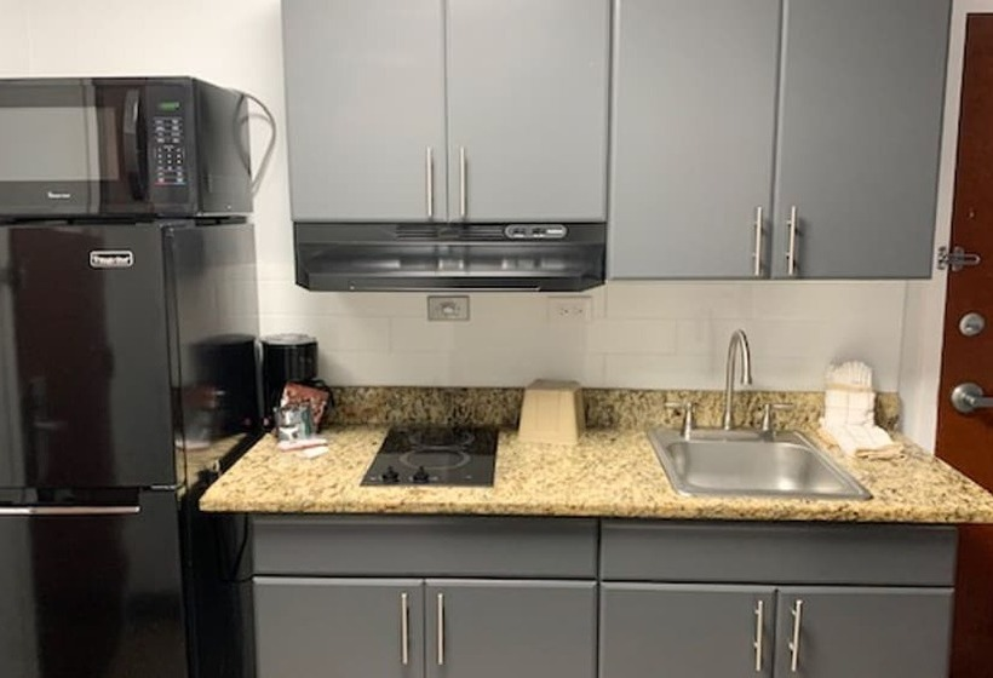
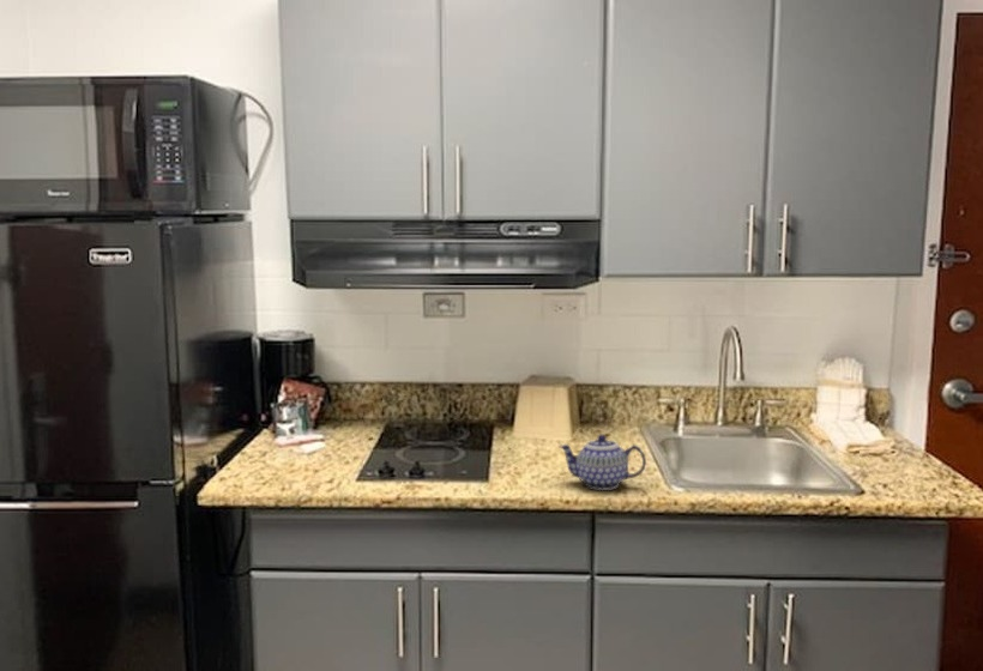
+ teapot (601, 459)
